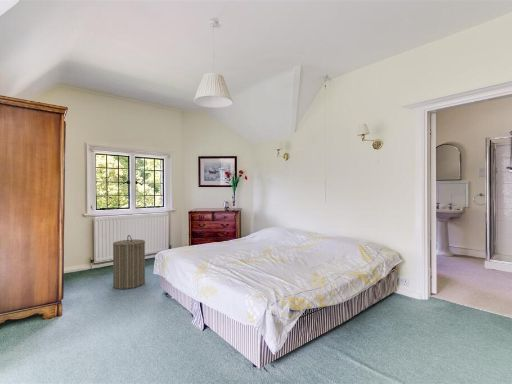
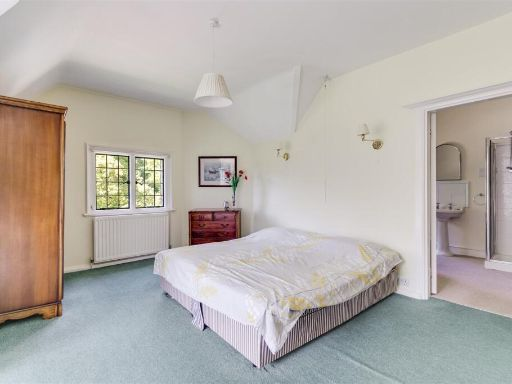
- laundry hamper (129, 259)
